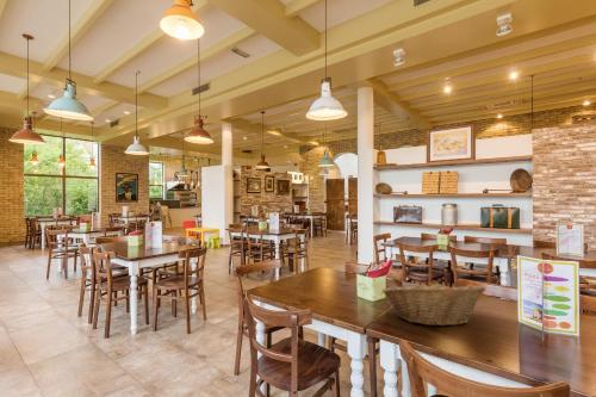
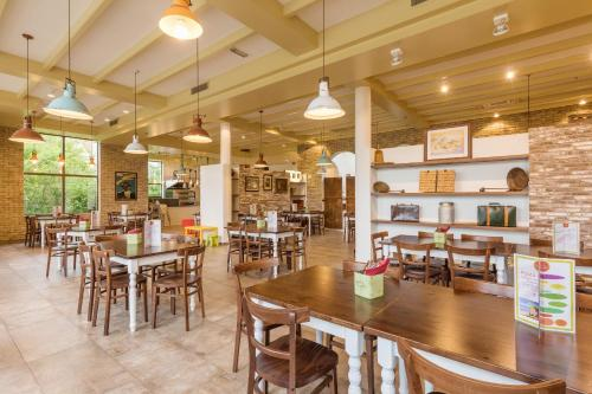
- fruit basket (432, 297)
